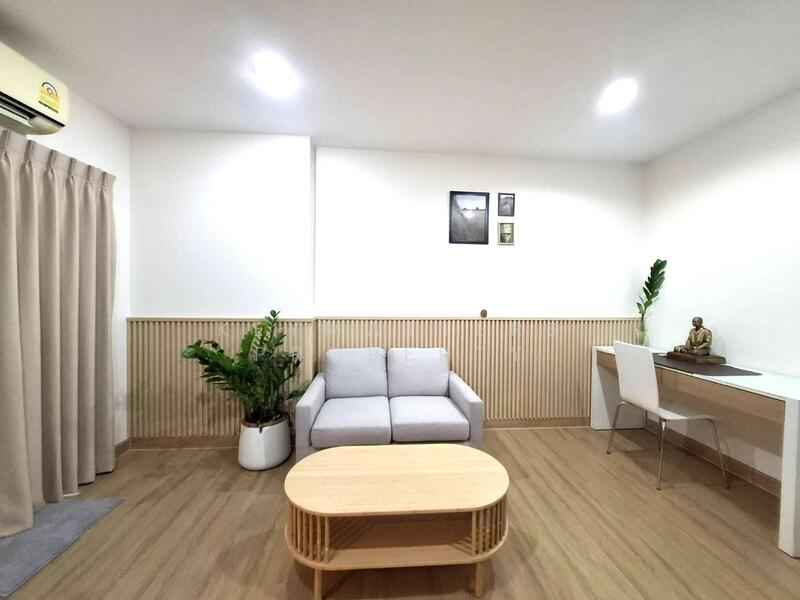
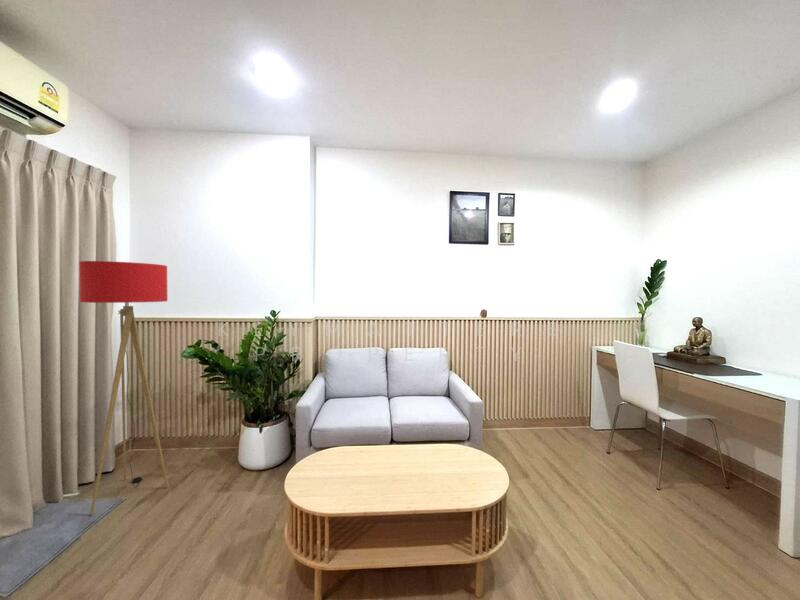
+ floor lamp (128, 379)
